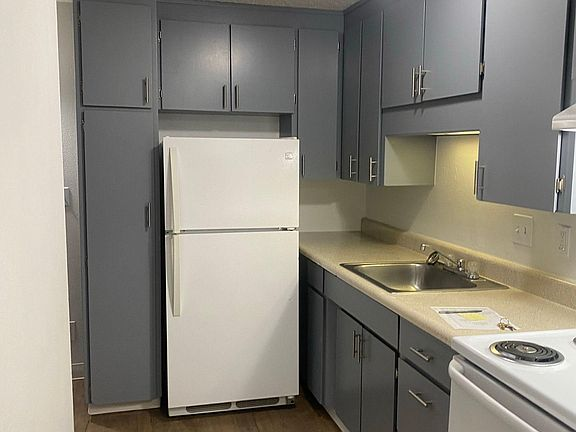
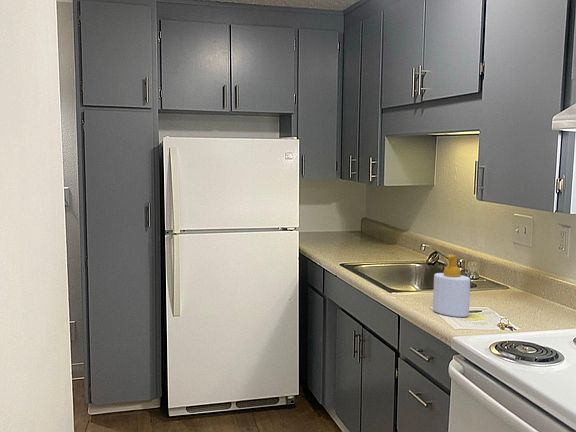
+ soap bottle (451, 284)
